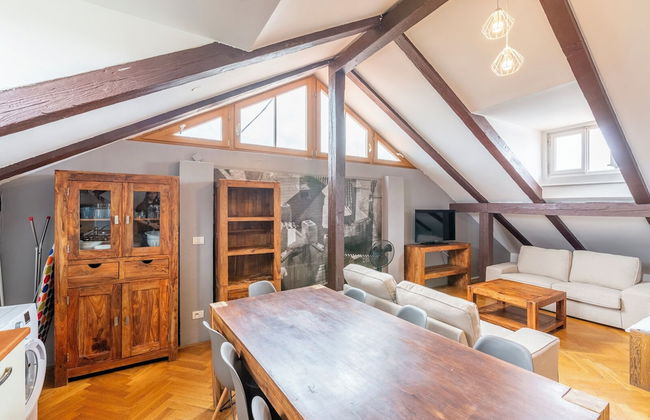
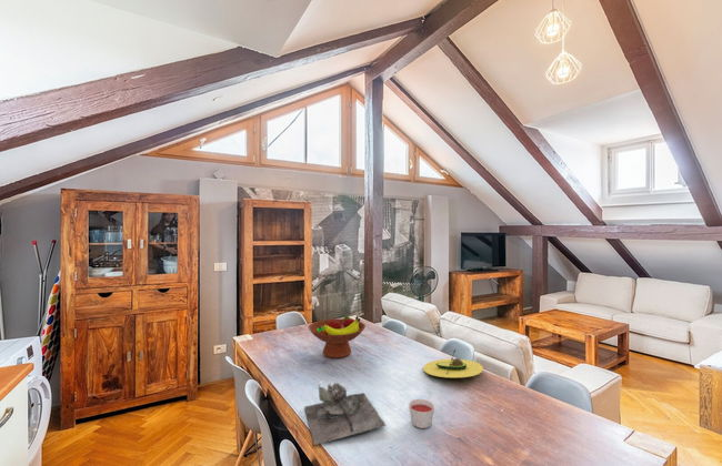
+ fruit bowl (337, 334)
+ avocado (452, 363)
+ candle (421, 414)
+ flower (342, 402)
